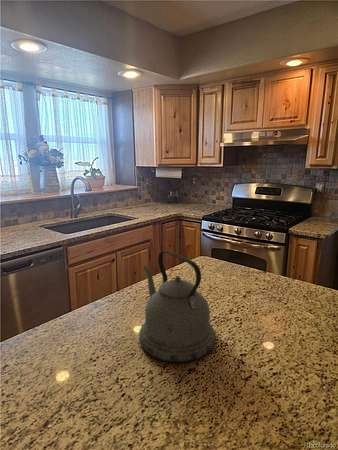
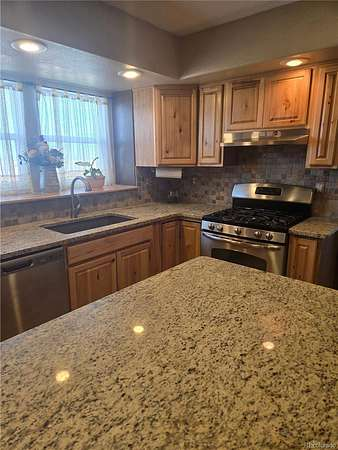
- kettle (172, 296)
